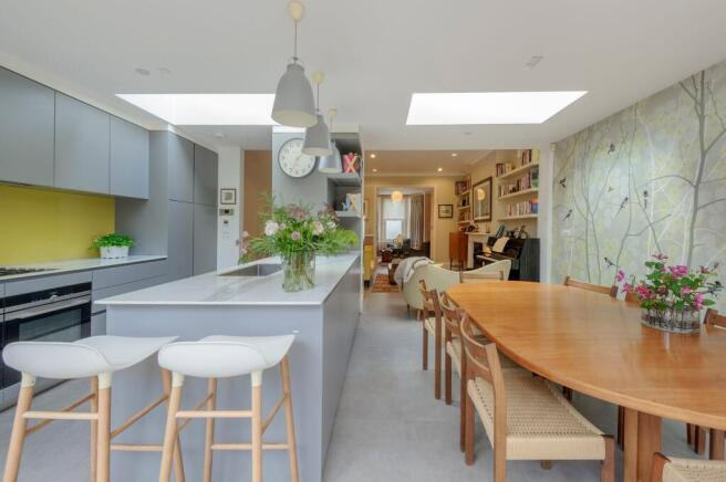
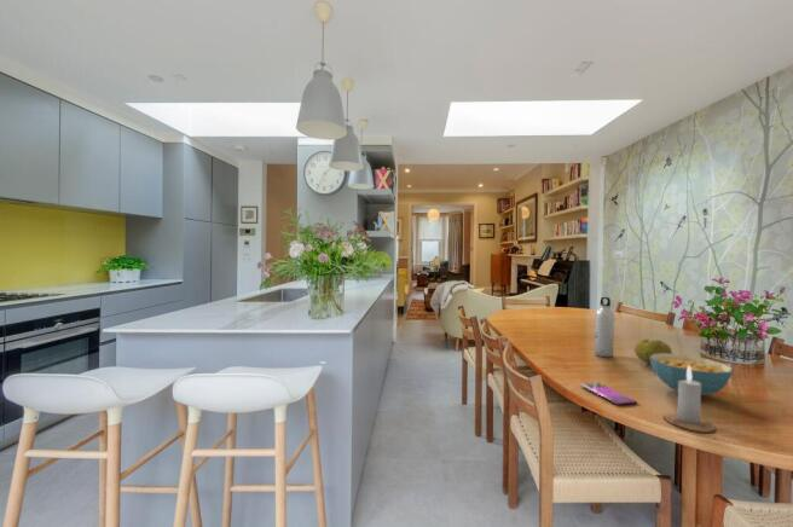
+ water bottle (604, 325)
+ candle (689, 393)
+ smartphone (607, 393)
+ cereal bowl (687, 378)
+ fruit (652, 352)
